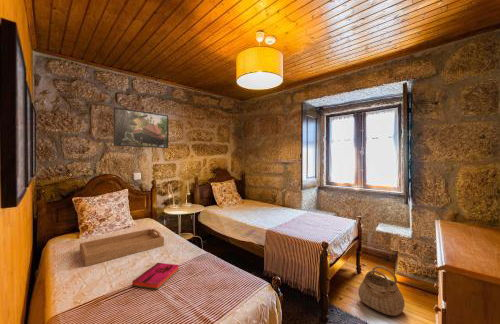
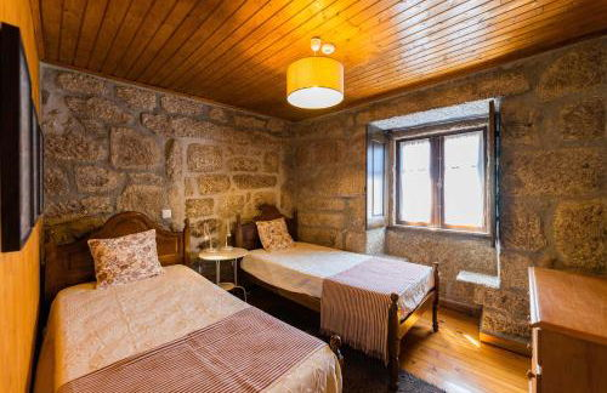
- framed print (143, 129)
- serving tray (123, 243)
- hardback book (157, 274)
- basket (380, 287)
